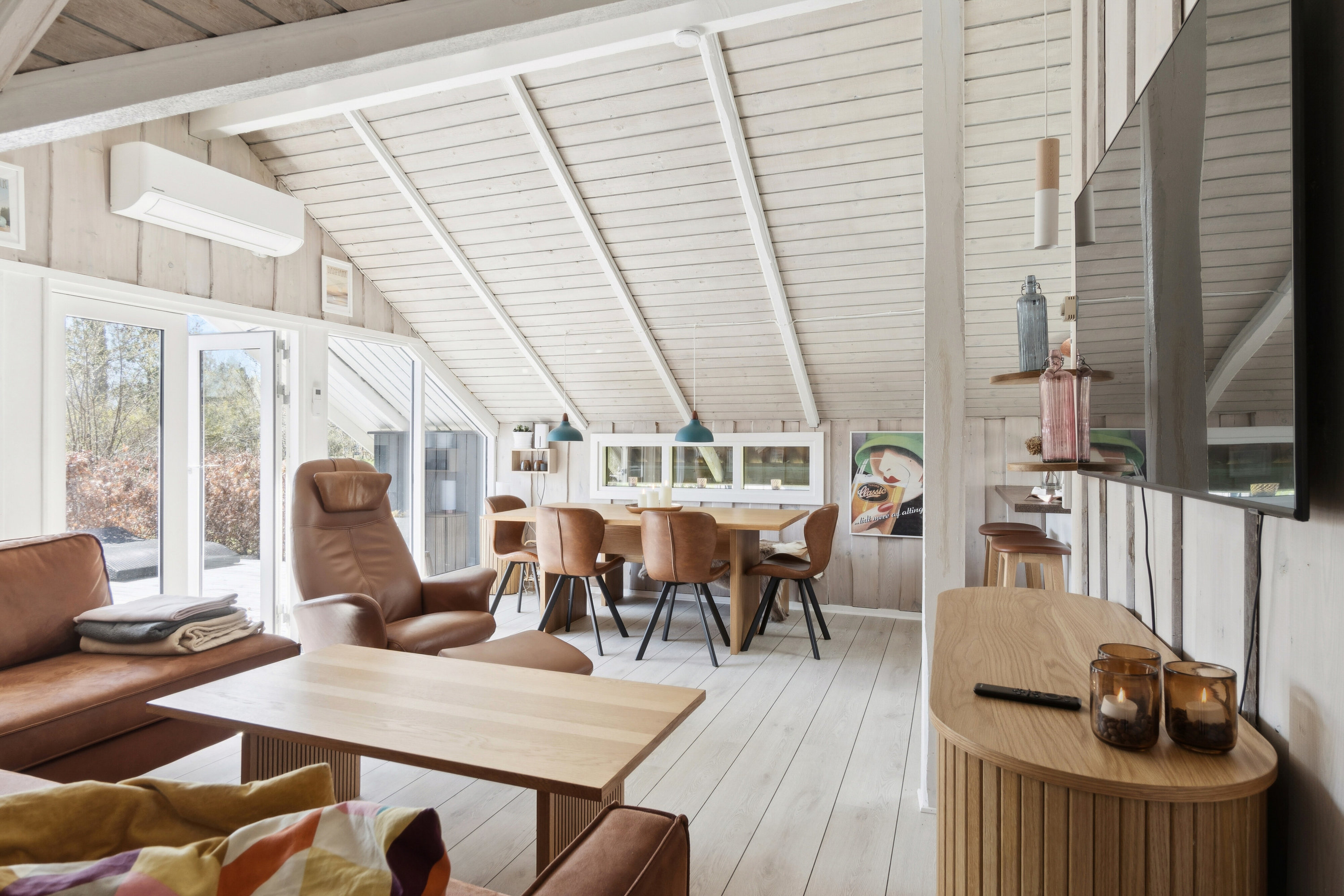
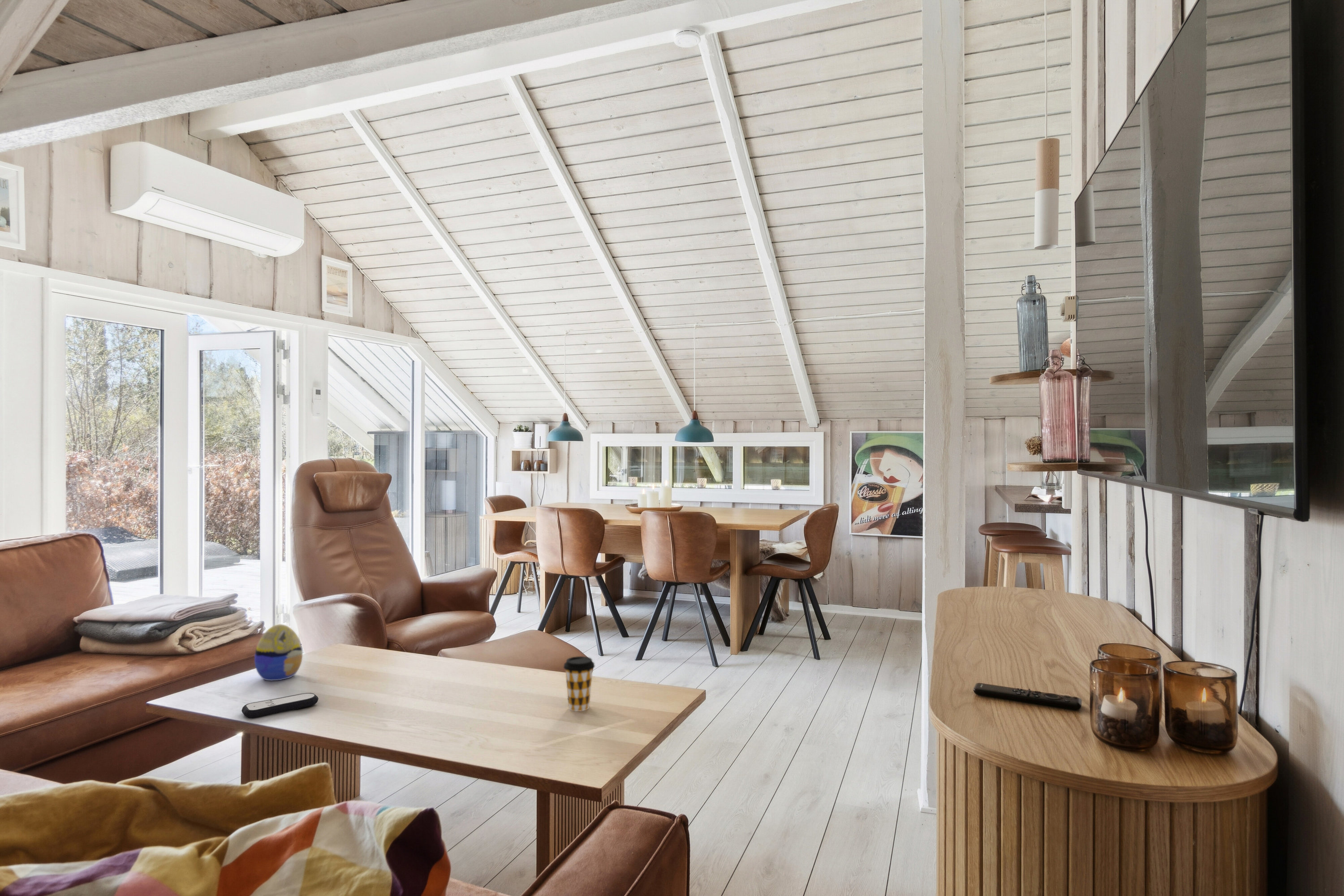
+ coffee cup (579, 684)
+ remote control (281, 704)
+ decorative egg (279, 650)
